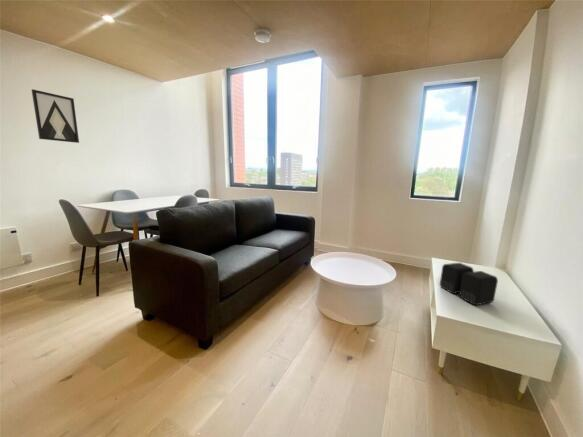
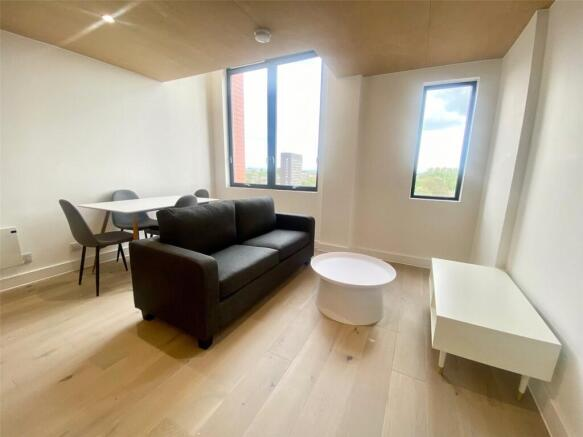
- wall art (57, 118)
- speaker (466, 282)
